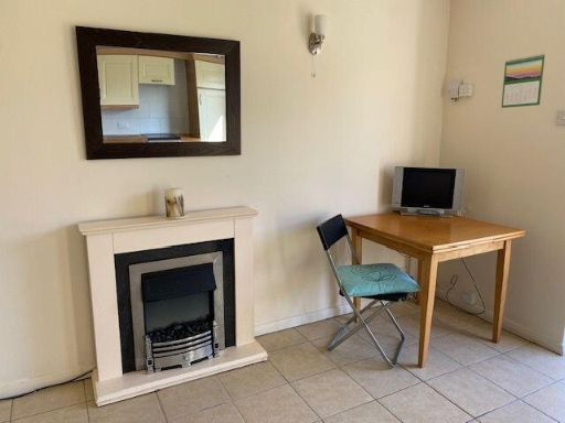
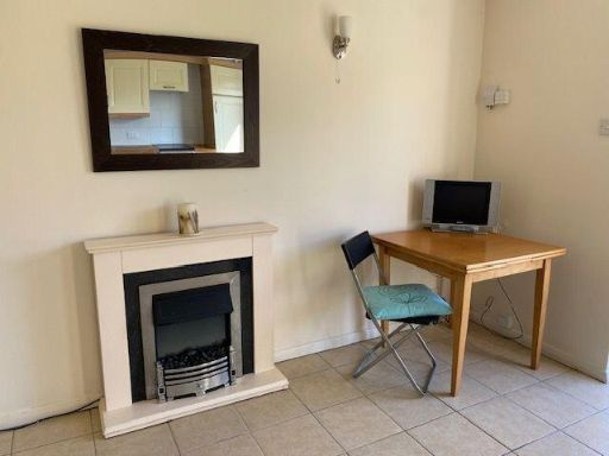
- calendar (522, 82)
